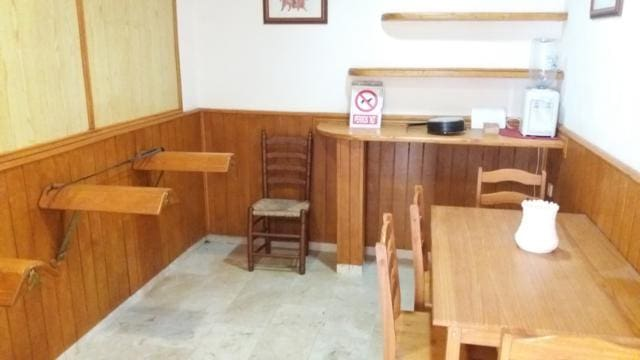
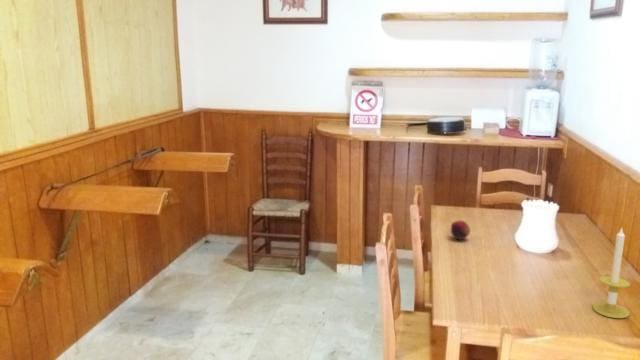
+ candle (616, 269)
+ fruit (460, 230)
